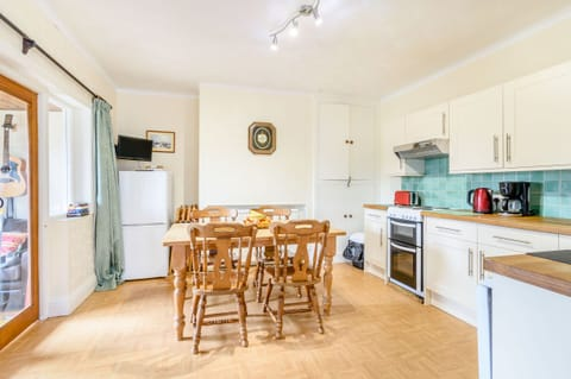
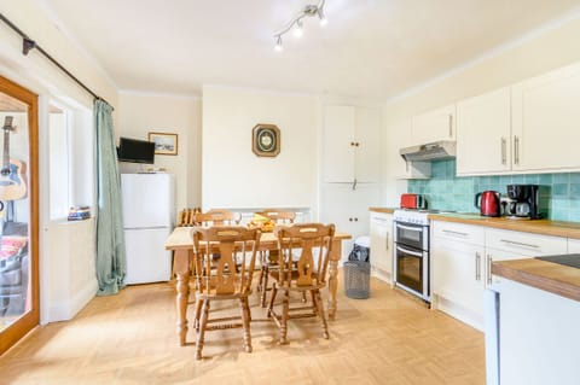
+ waste bin (356, 279)
